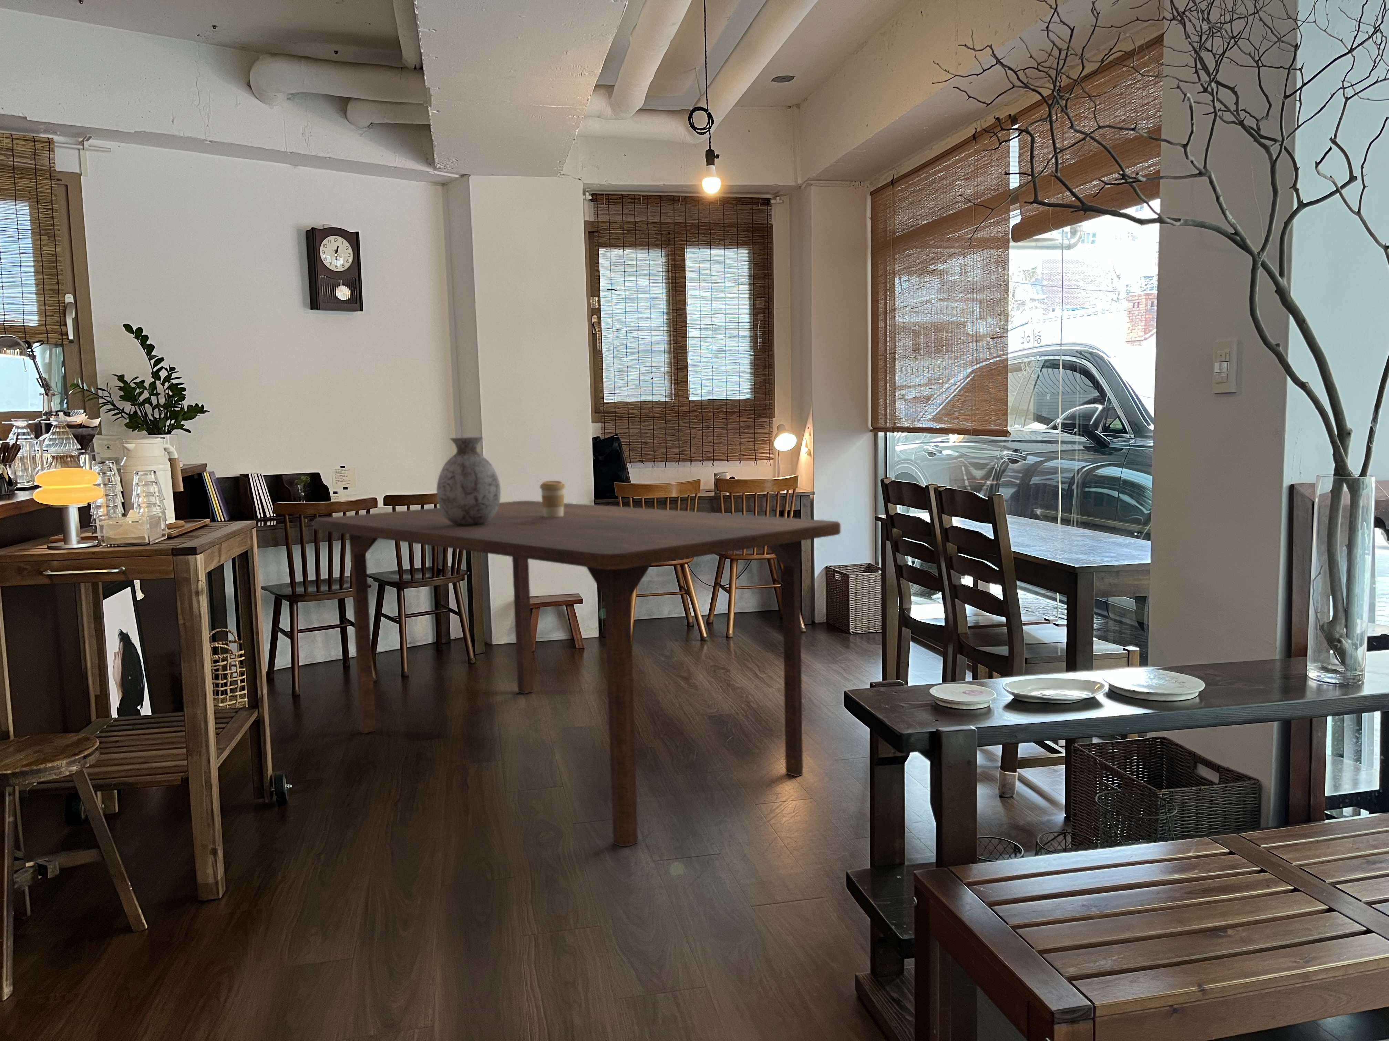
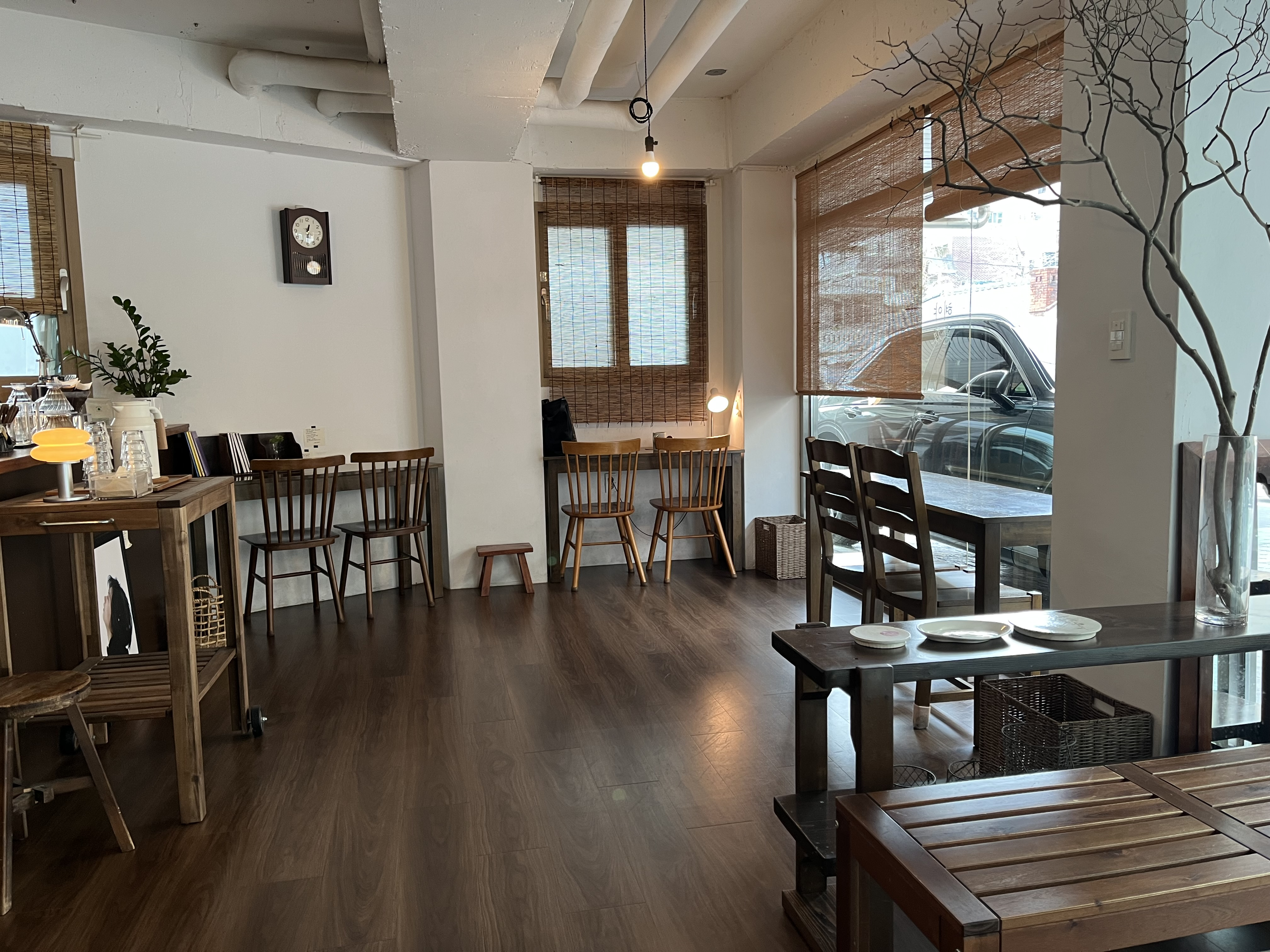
- dining table (532, 641)
- coffee cup (553, 498)
- vase (468, 480)
